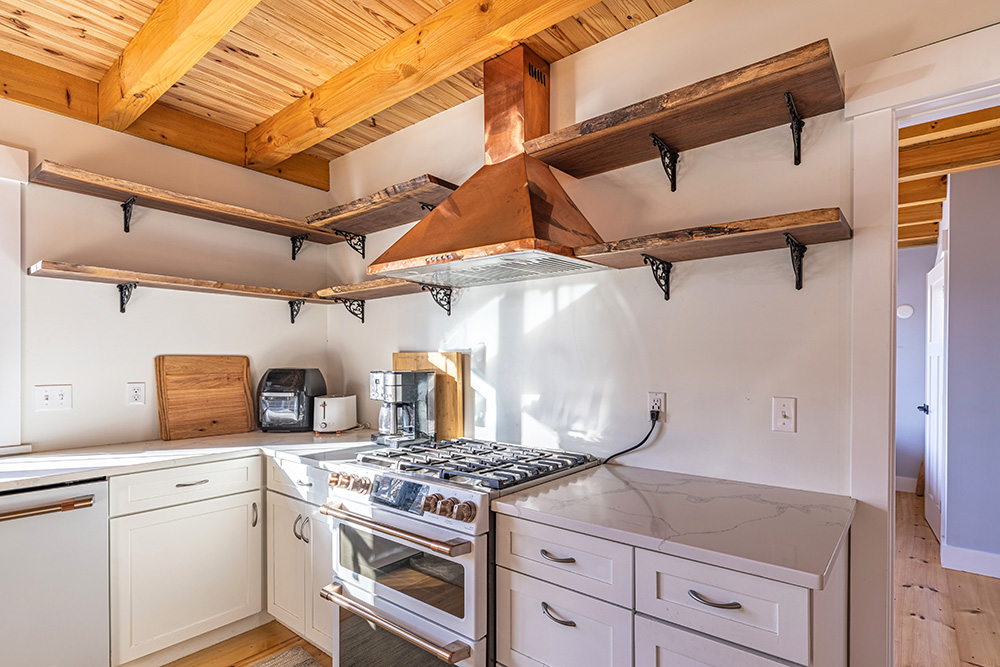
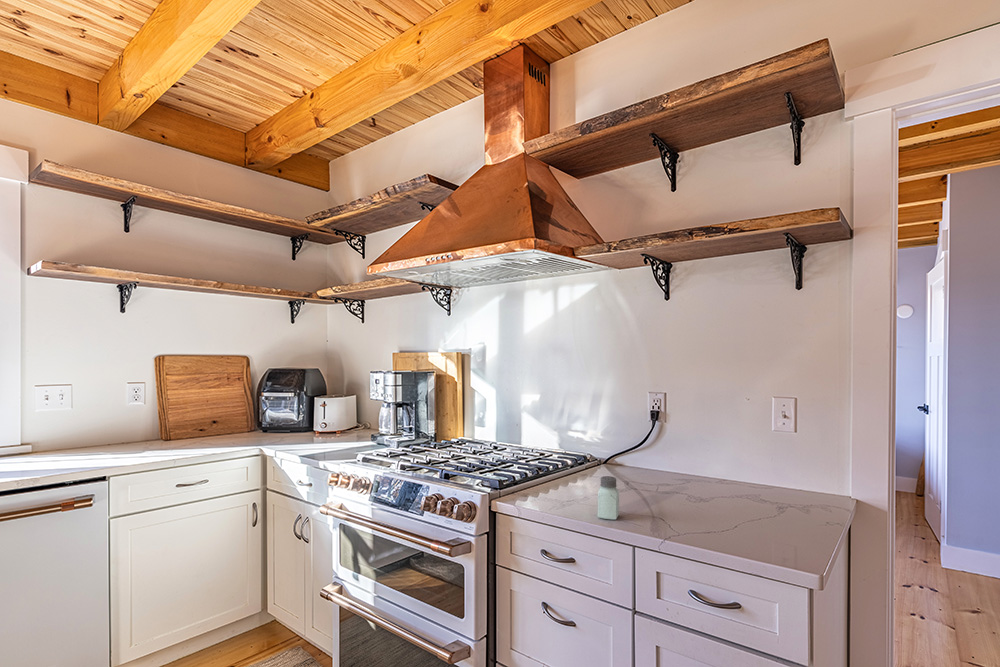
+ saltshaker (608, 497)
